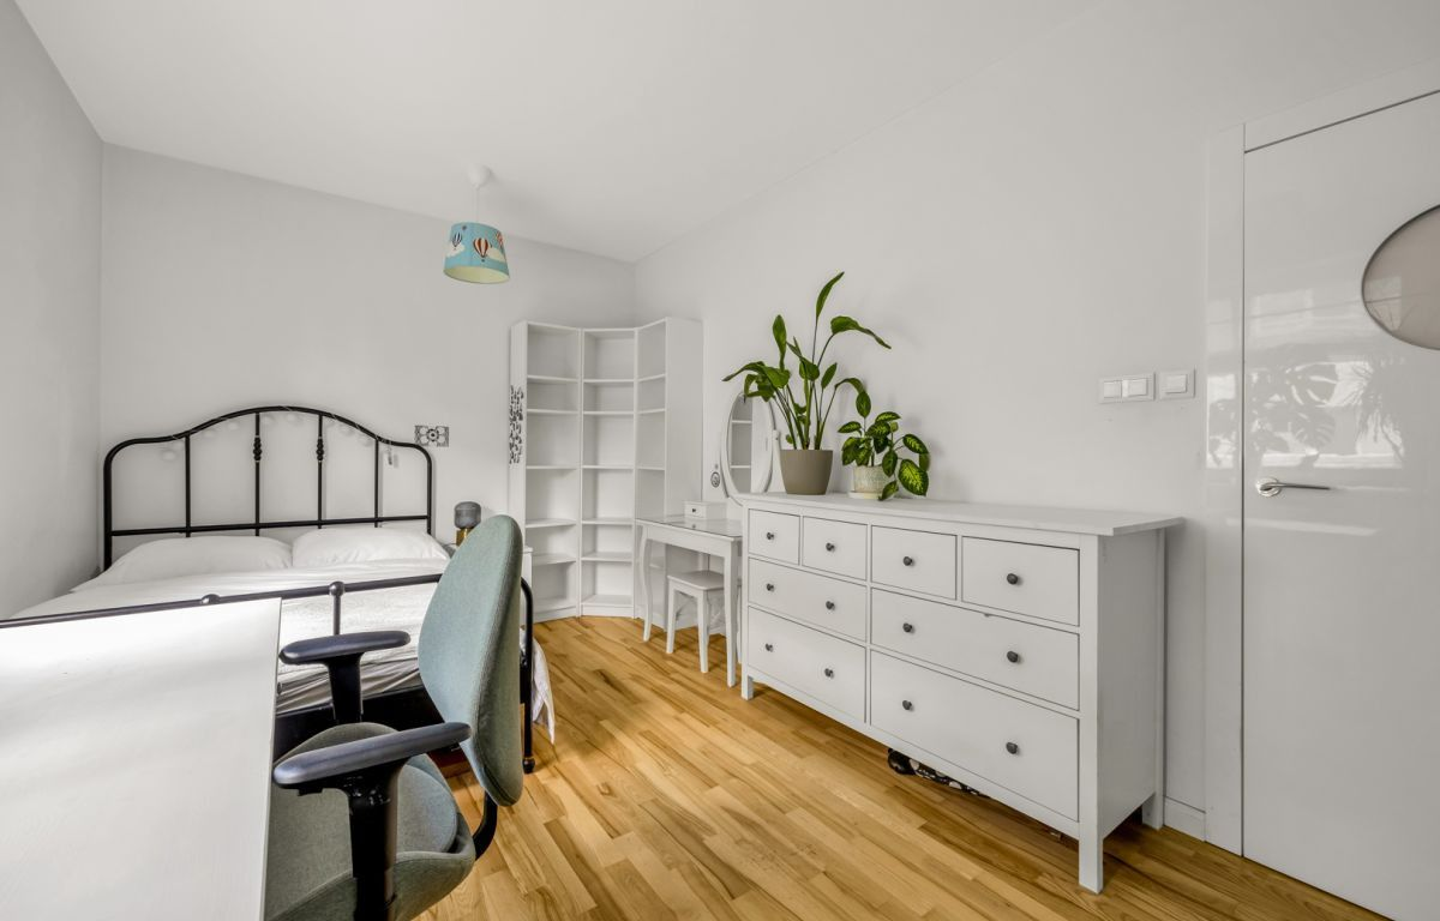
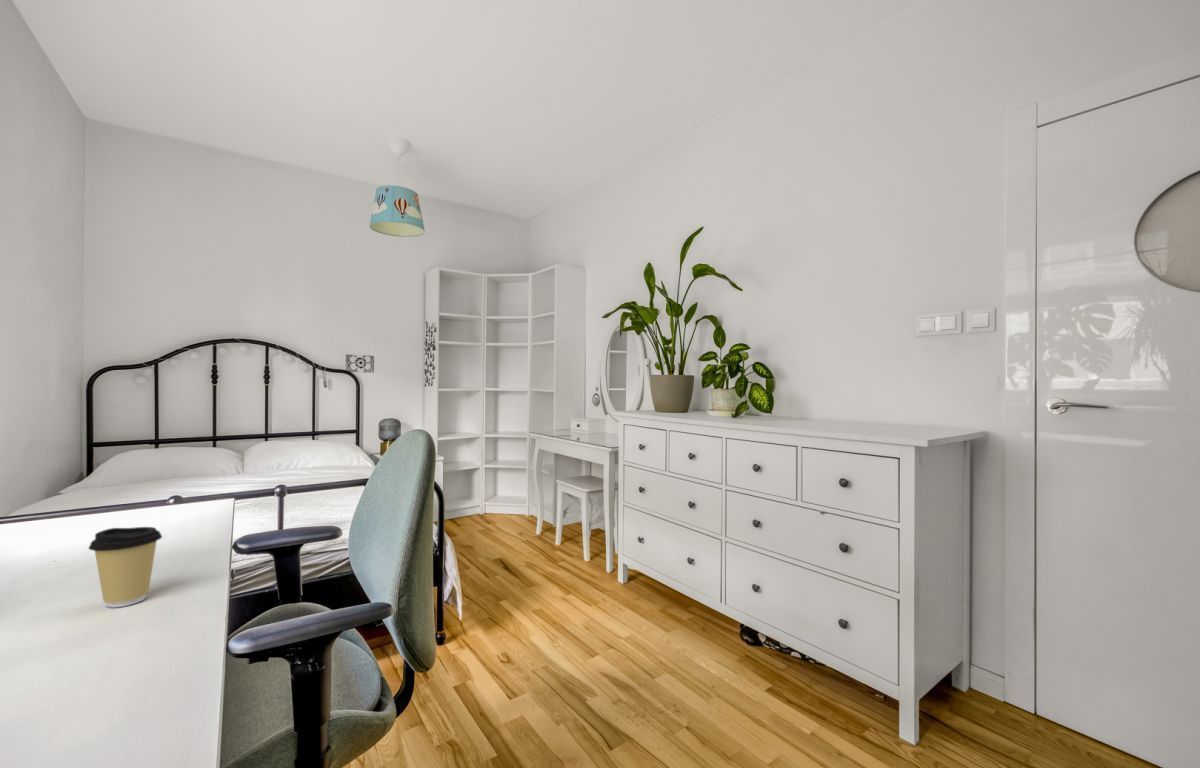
+ coffee cup (126, 565)
